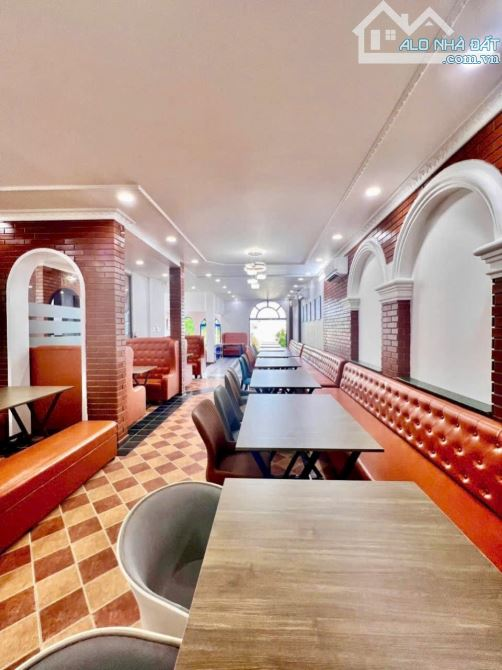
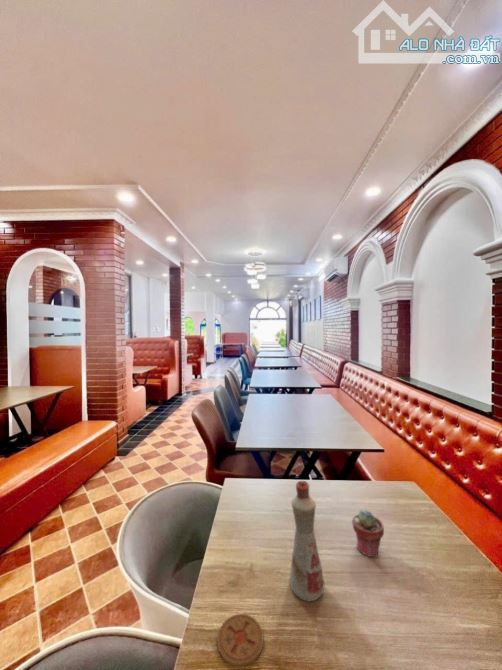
+ coaster (240, 638)
+ bottle (306, 535)
+ potted succulent (367, 530)
